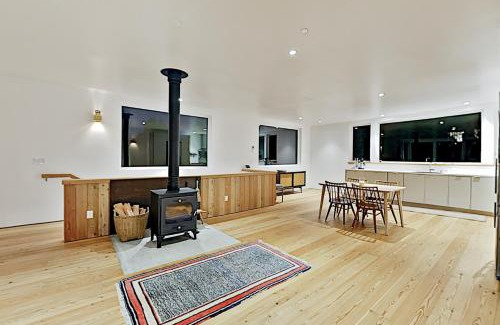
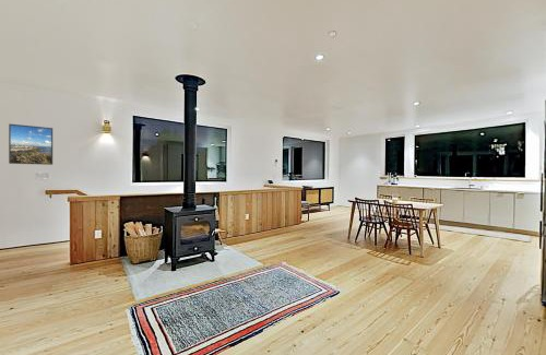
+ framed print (32, 144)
